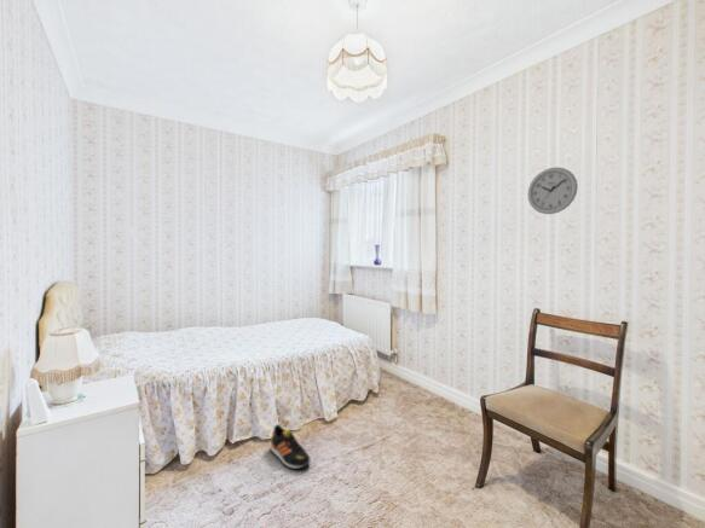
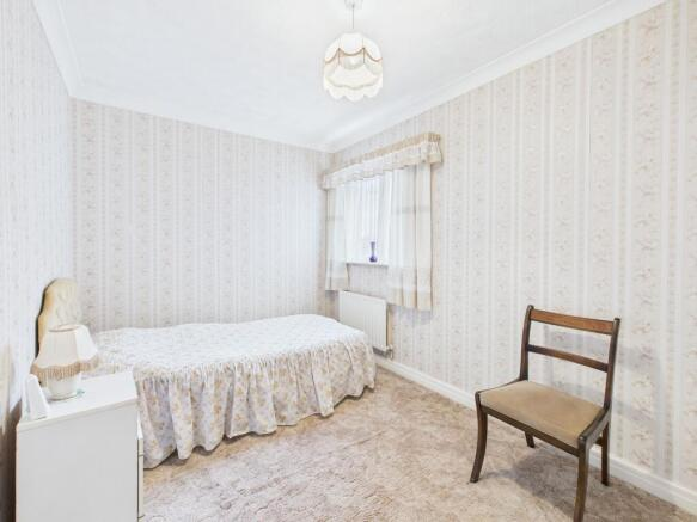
- shoe (289, 443)
- wall clock (550, 191)
